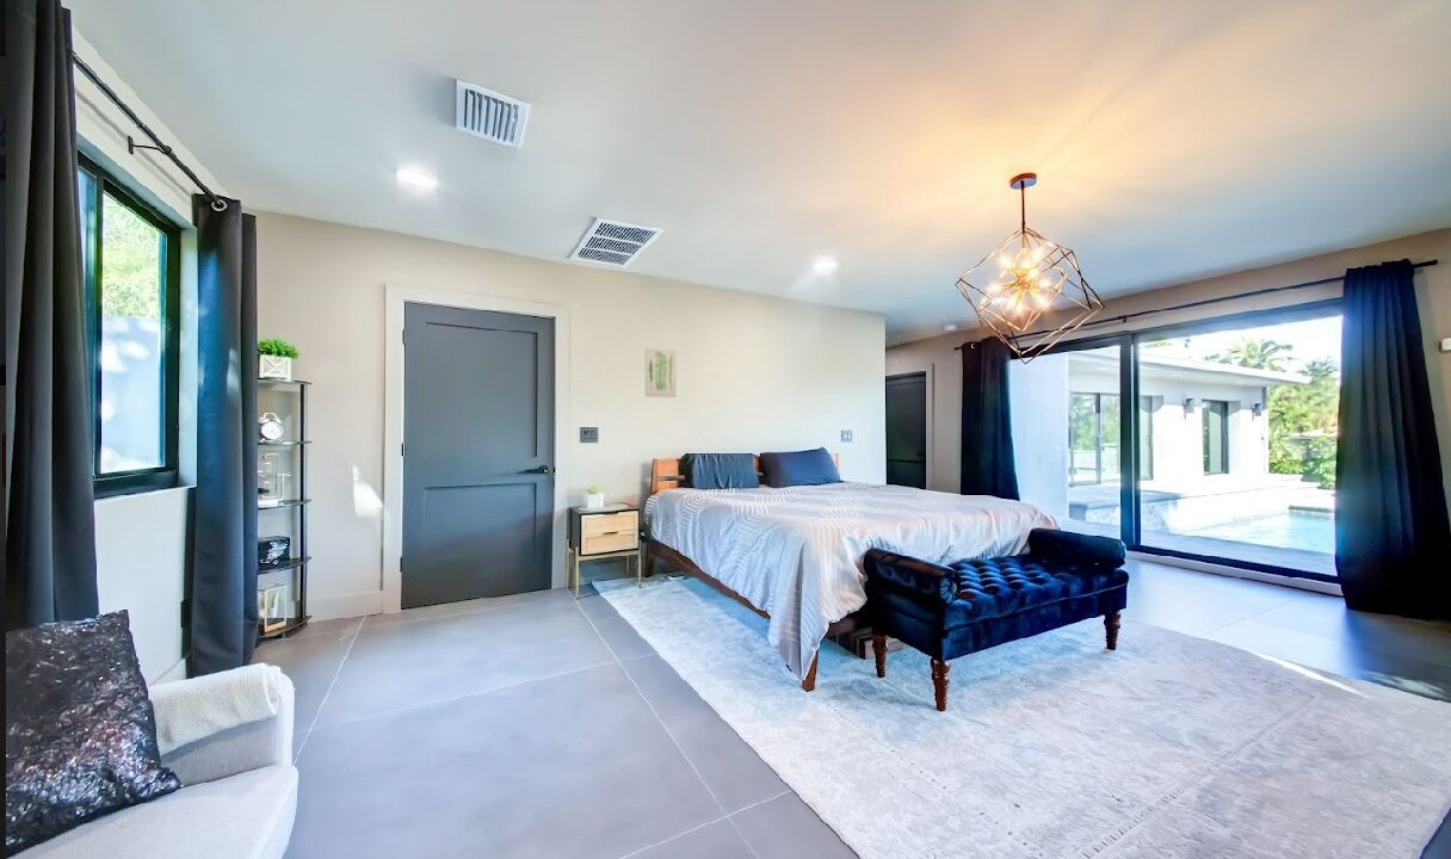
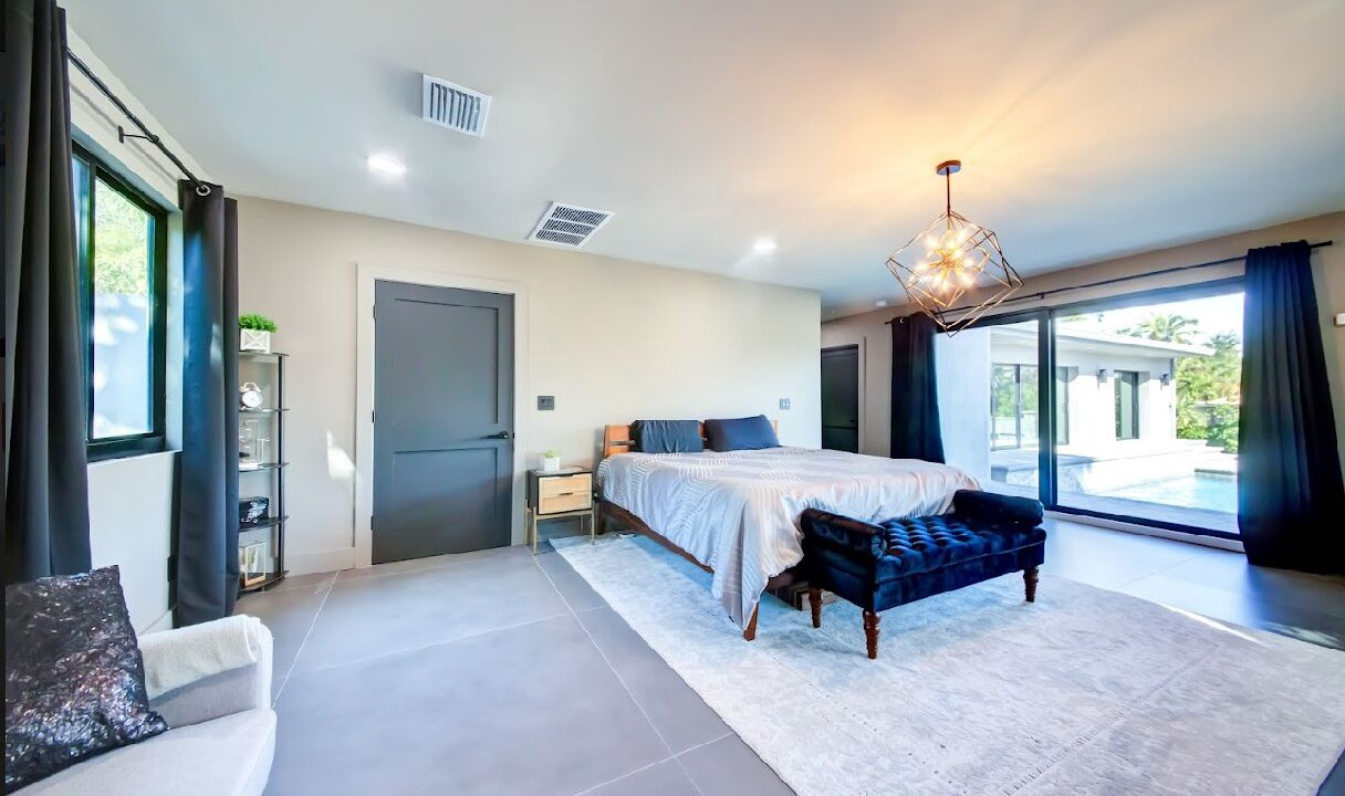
- wall art (660, 373)
